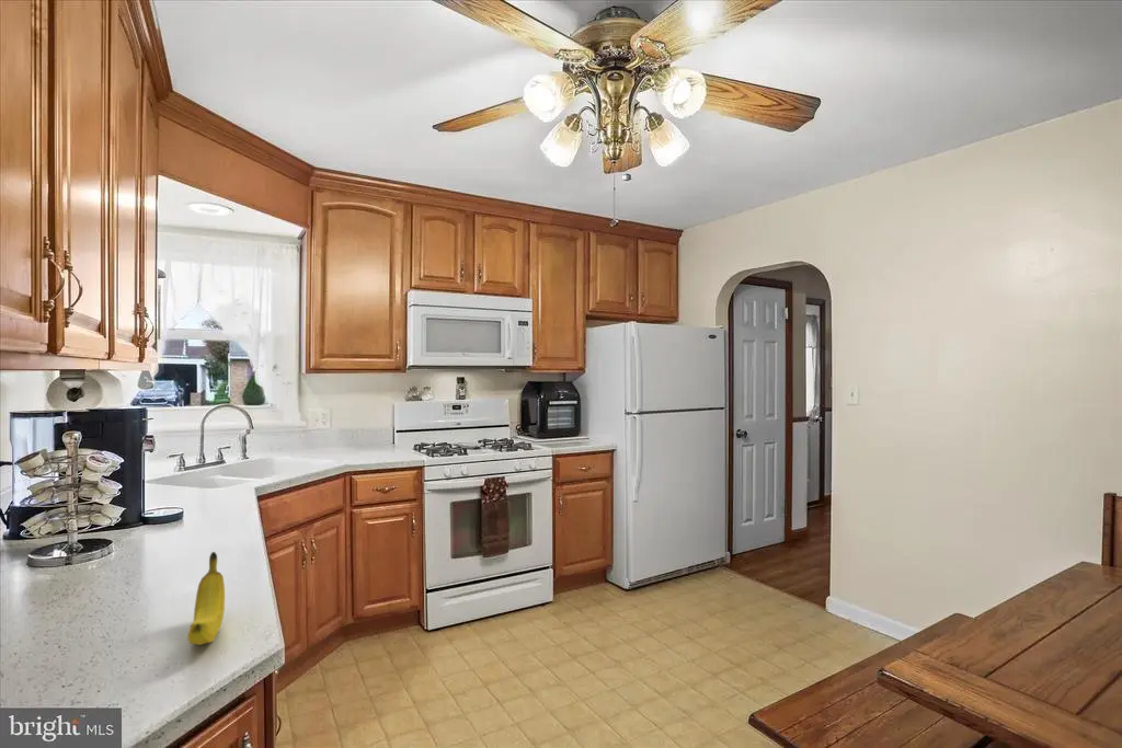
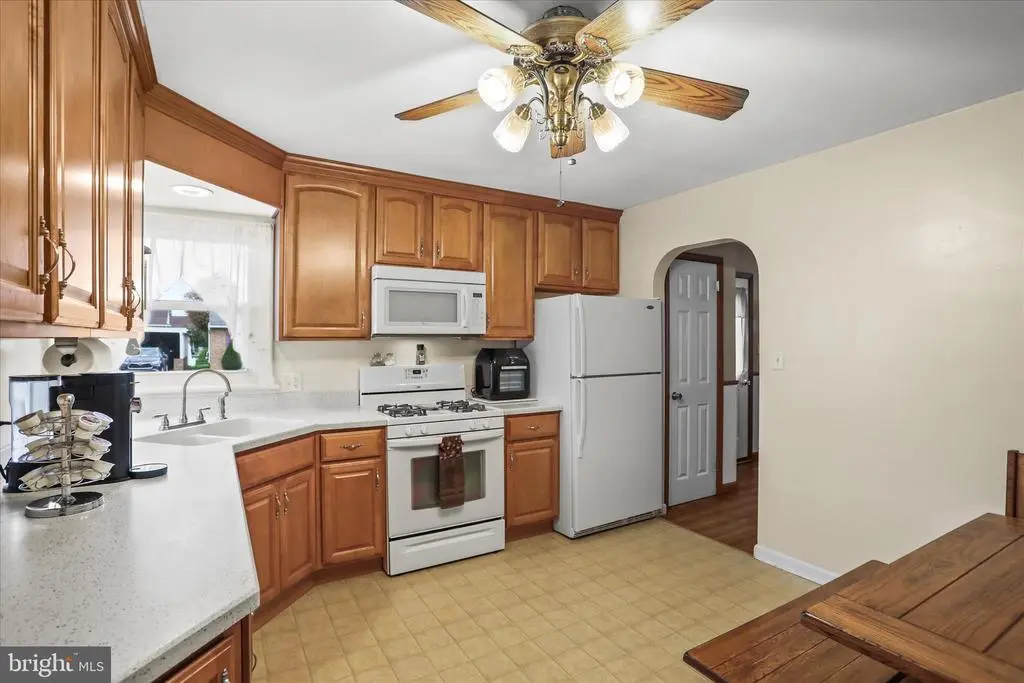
- fruit (207, 601)
